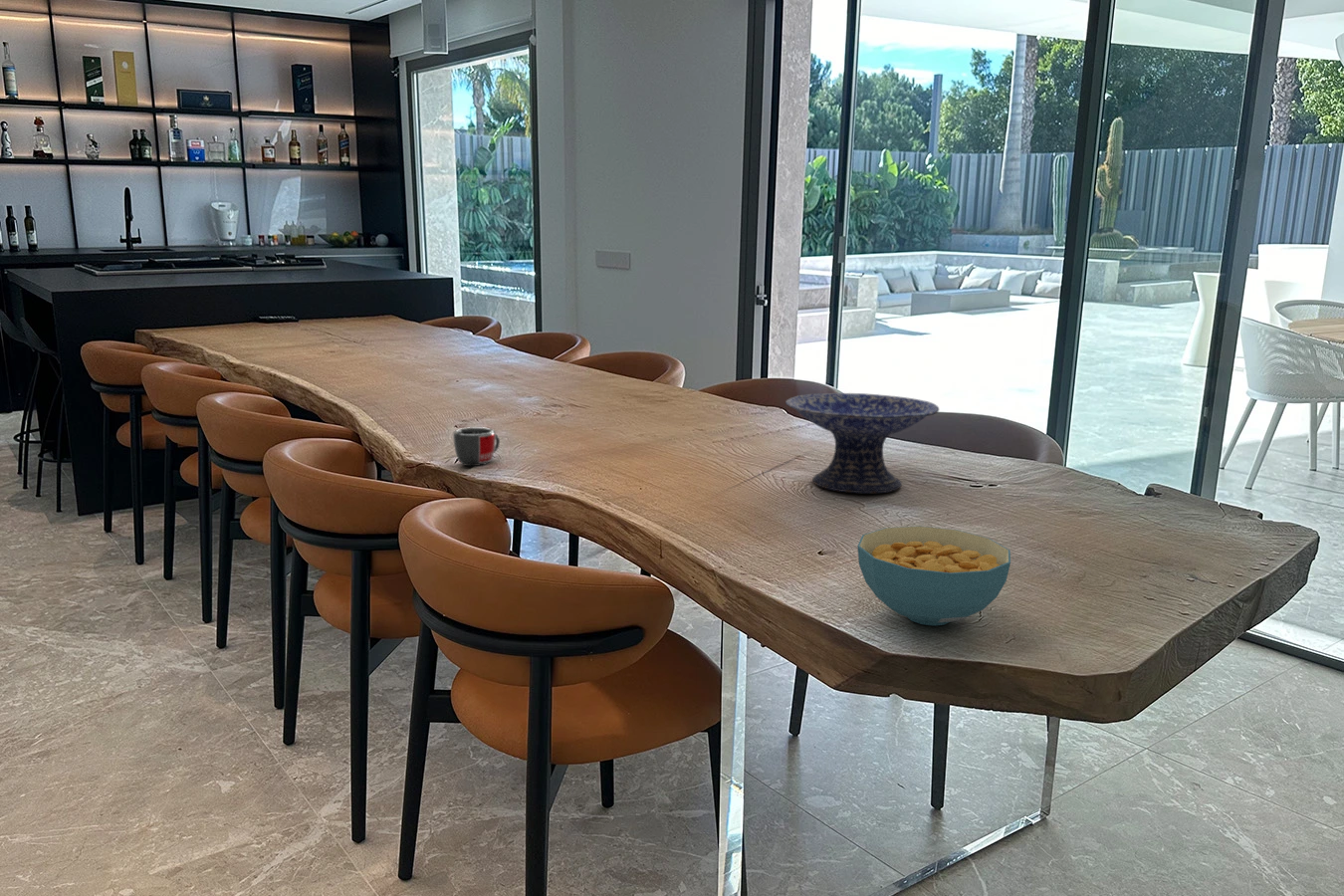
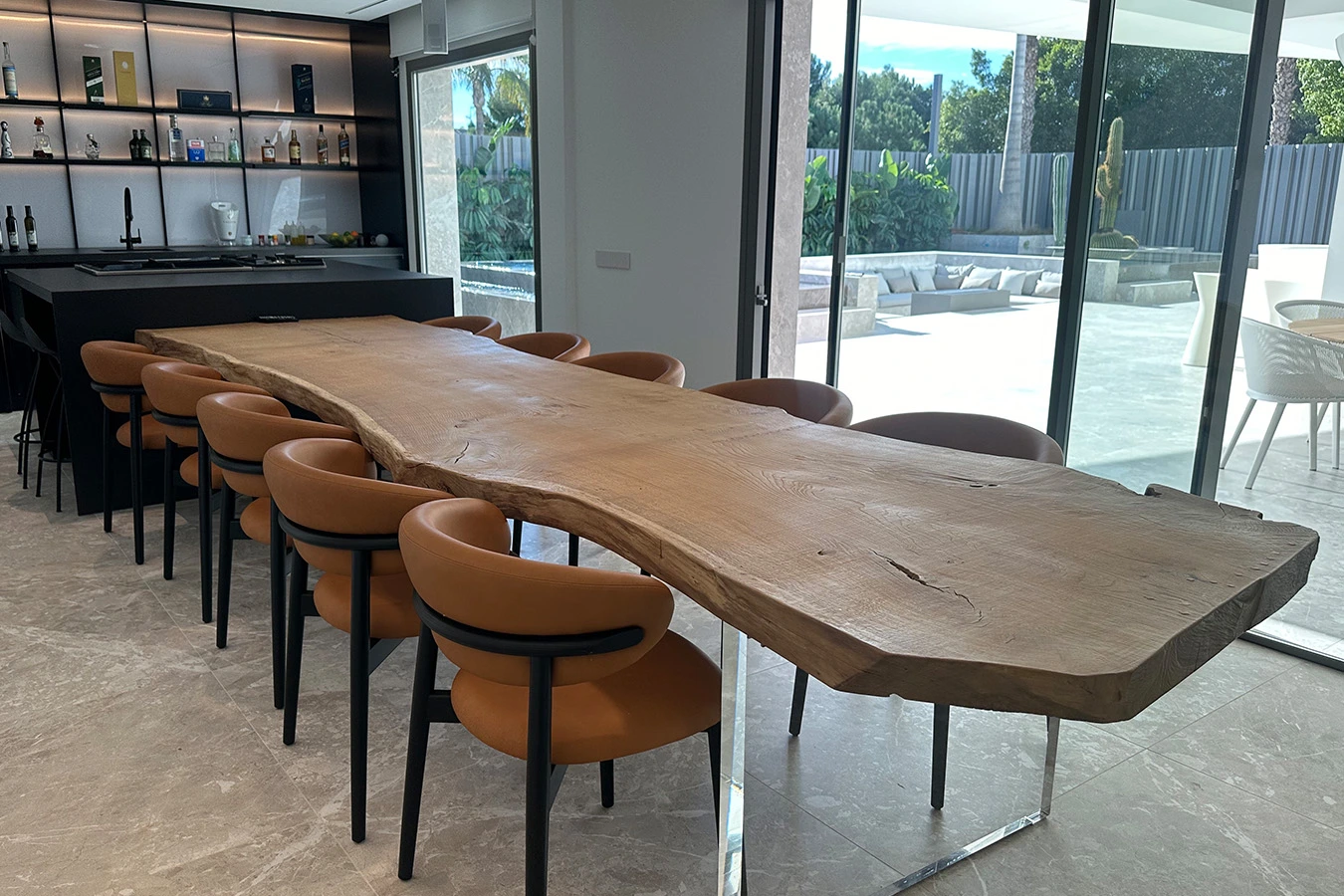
- cereal bowl (931, 582)
- mug (480, 446)
- decorative bowl (858, 442)
